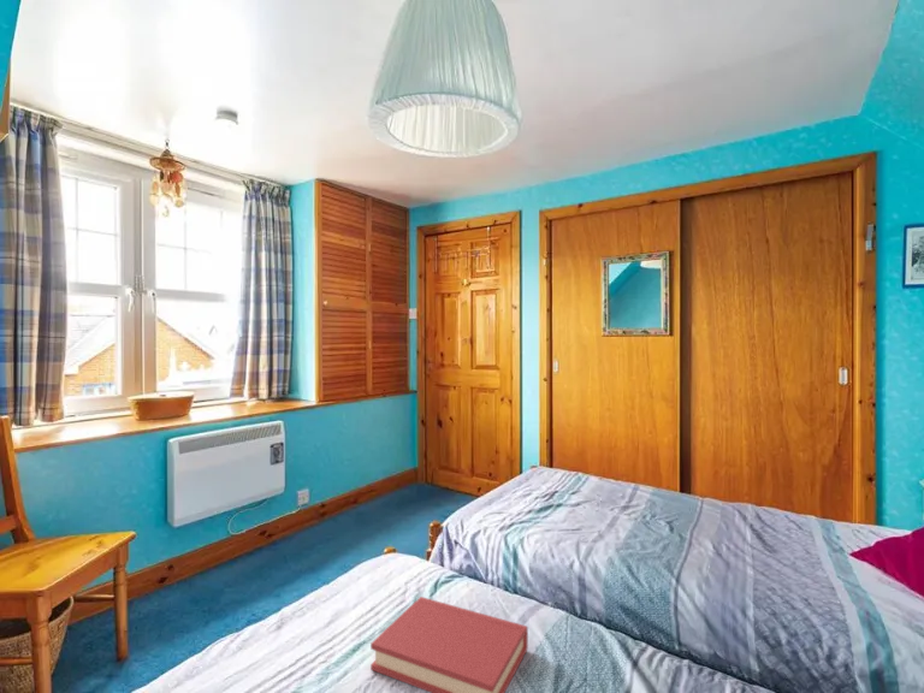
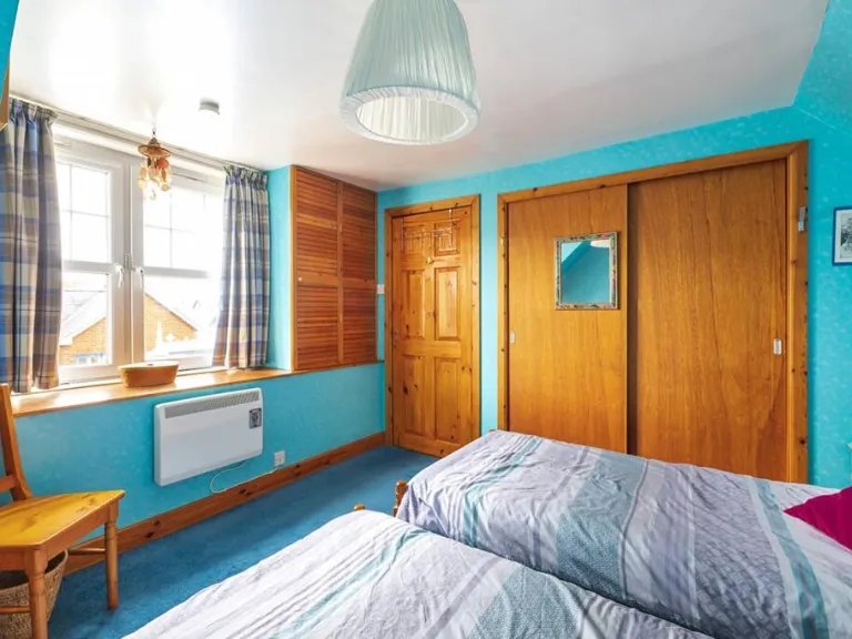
- hardback book (451, 646)
